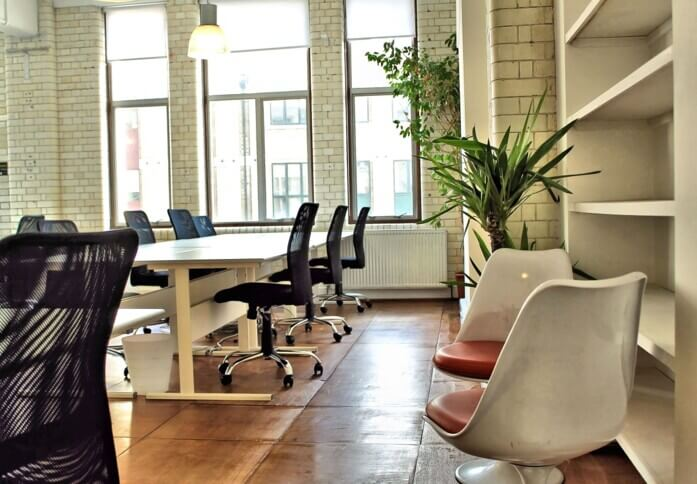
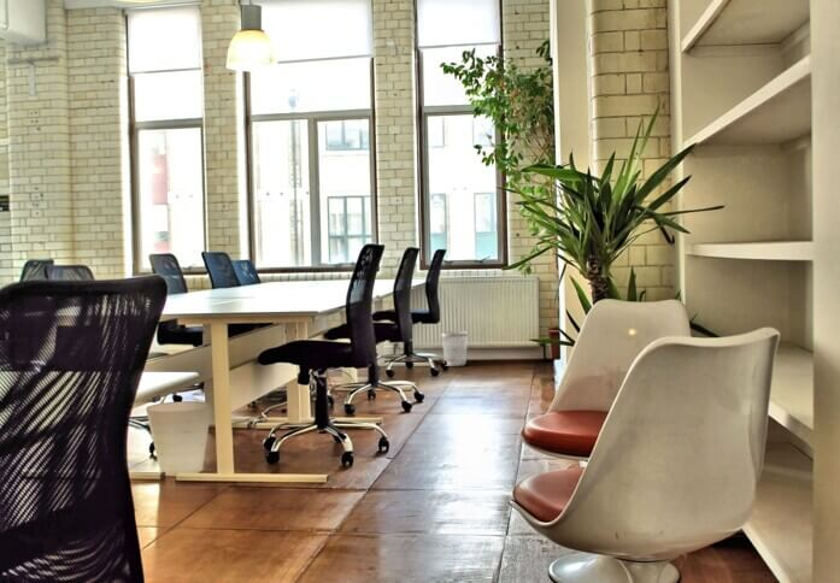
+ wastebasket (454, 348)
